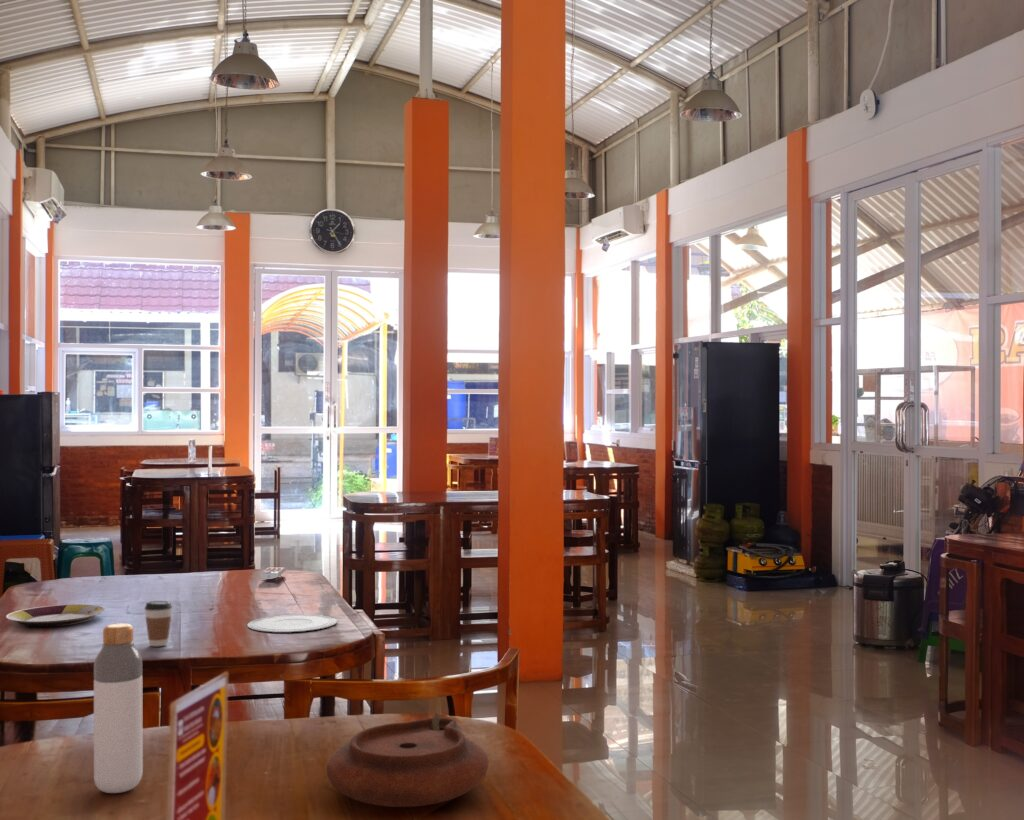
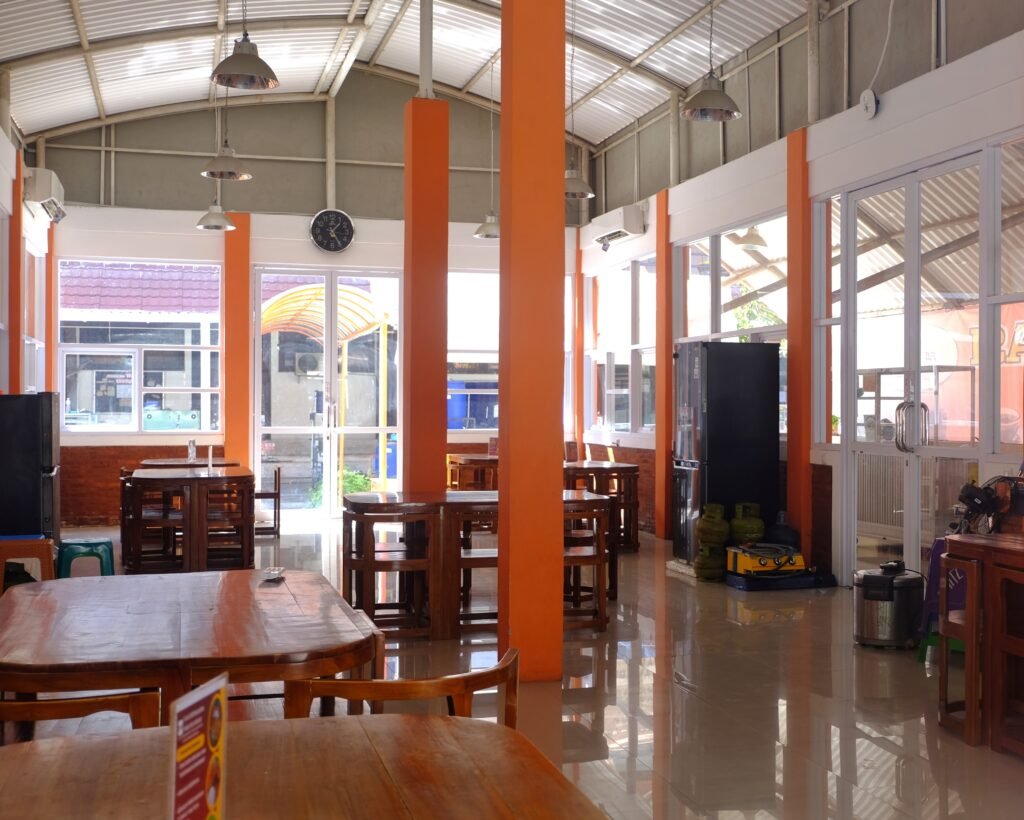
- bottle (118, 706)
- plate (417, 761)
- coffee cup (158, 623)
- plate (56, 615)
- plate (292, 623)
